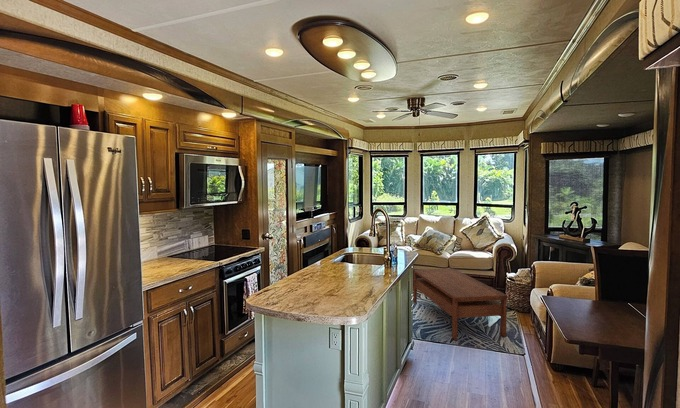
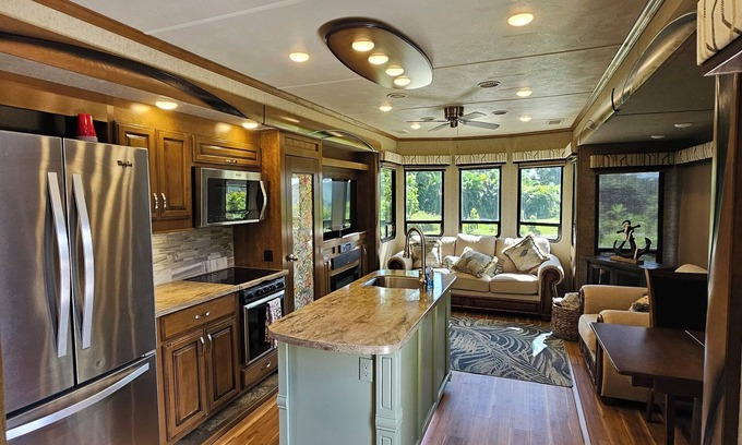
- coffee table (453, 298)
